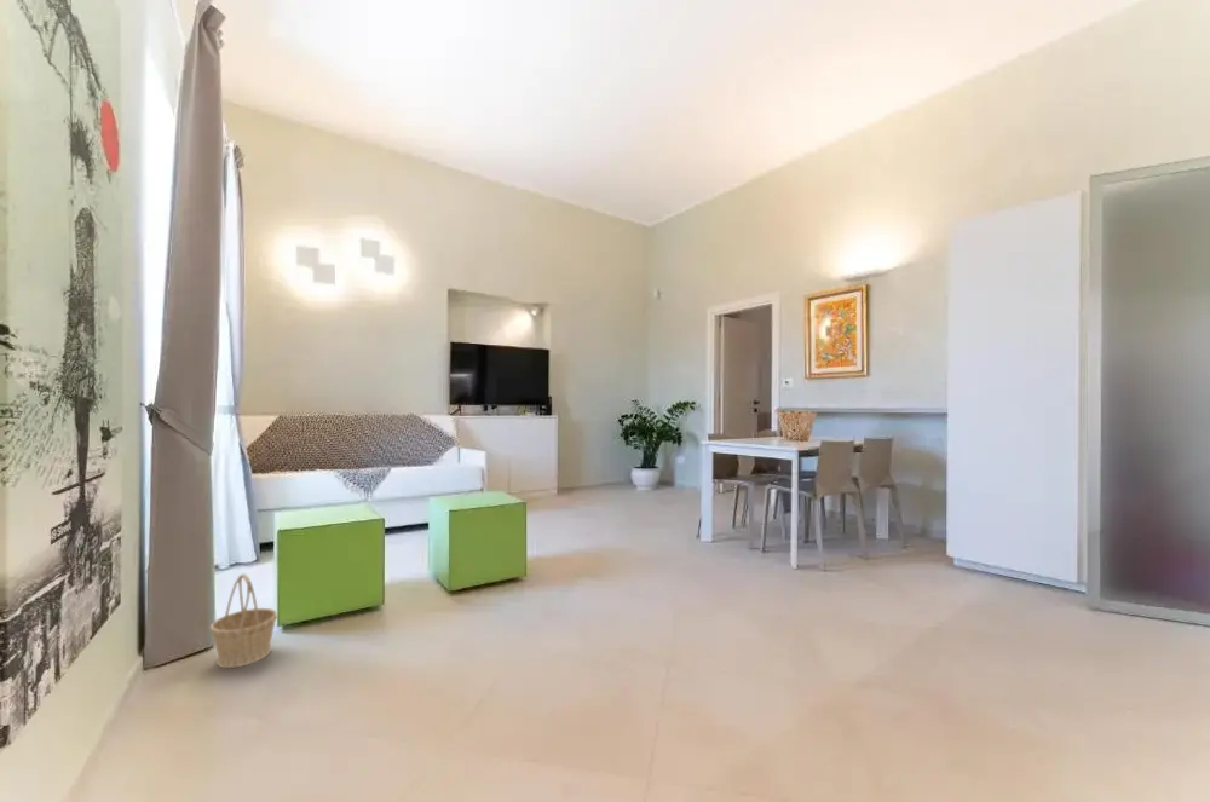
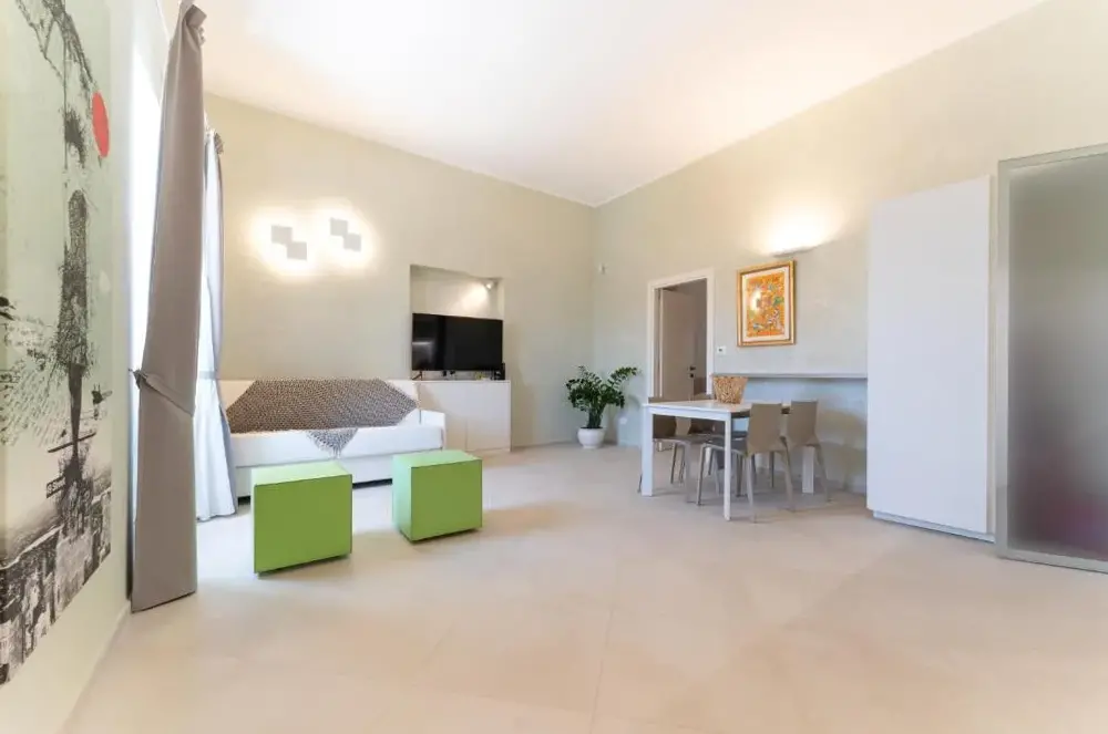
- basket (244, 615)
